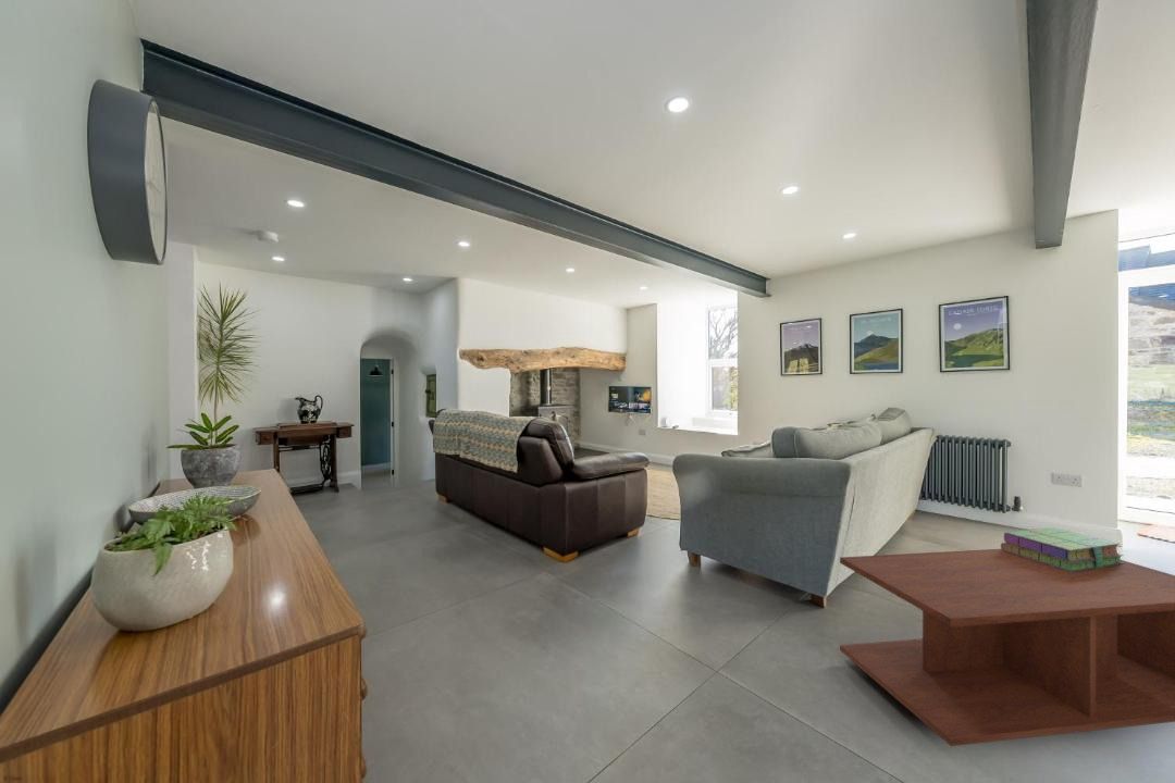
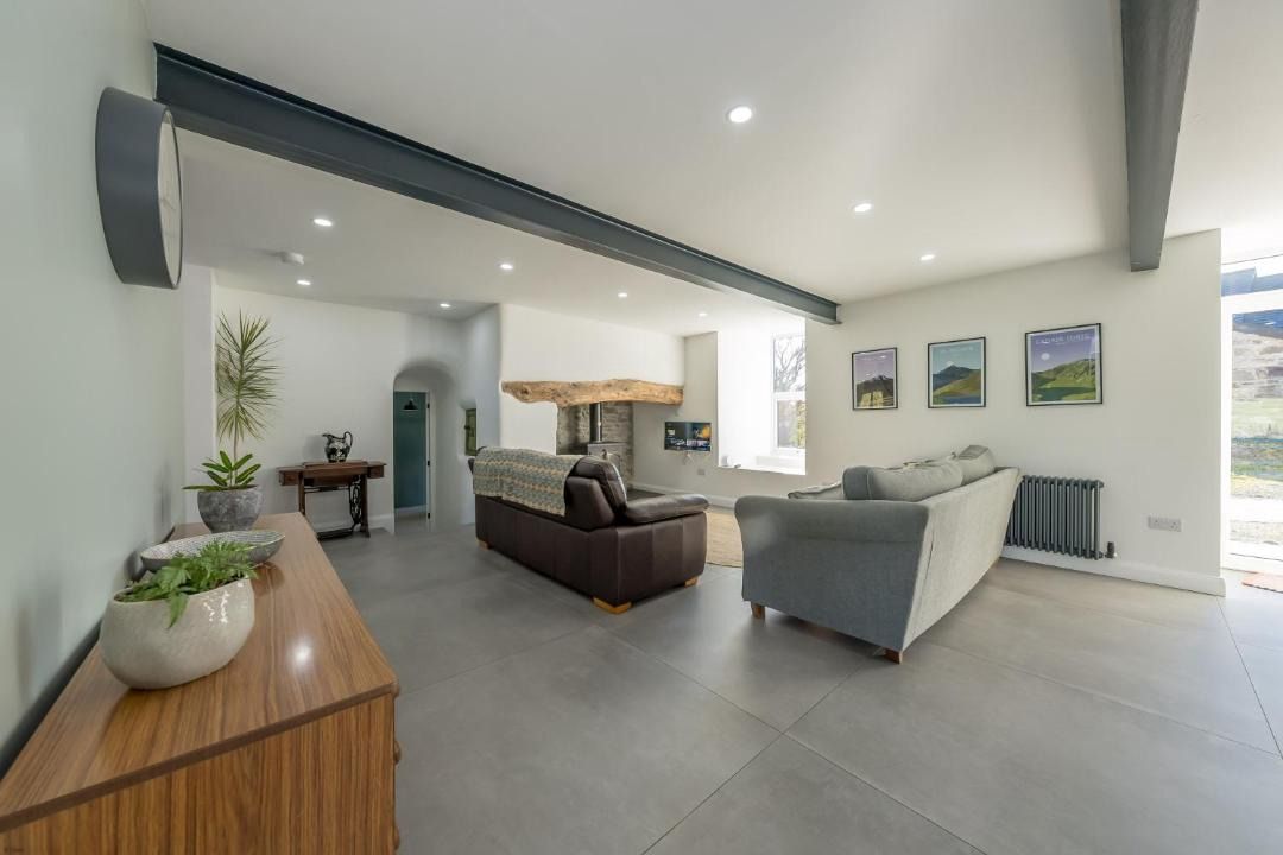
- coffee table (1022, 633)
- stack of books (1059, 546)
